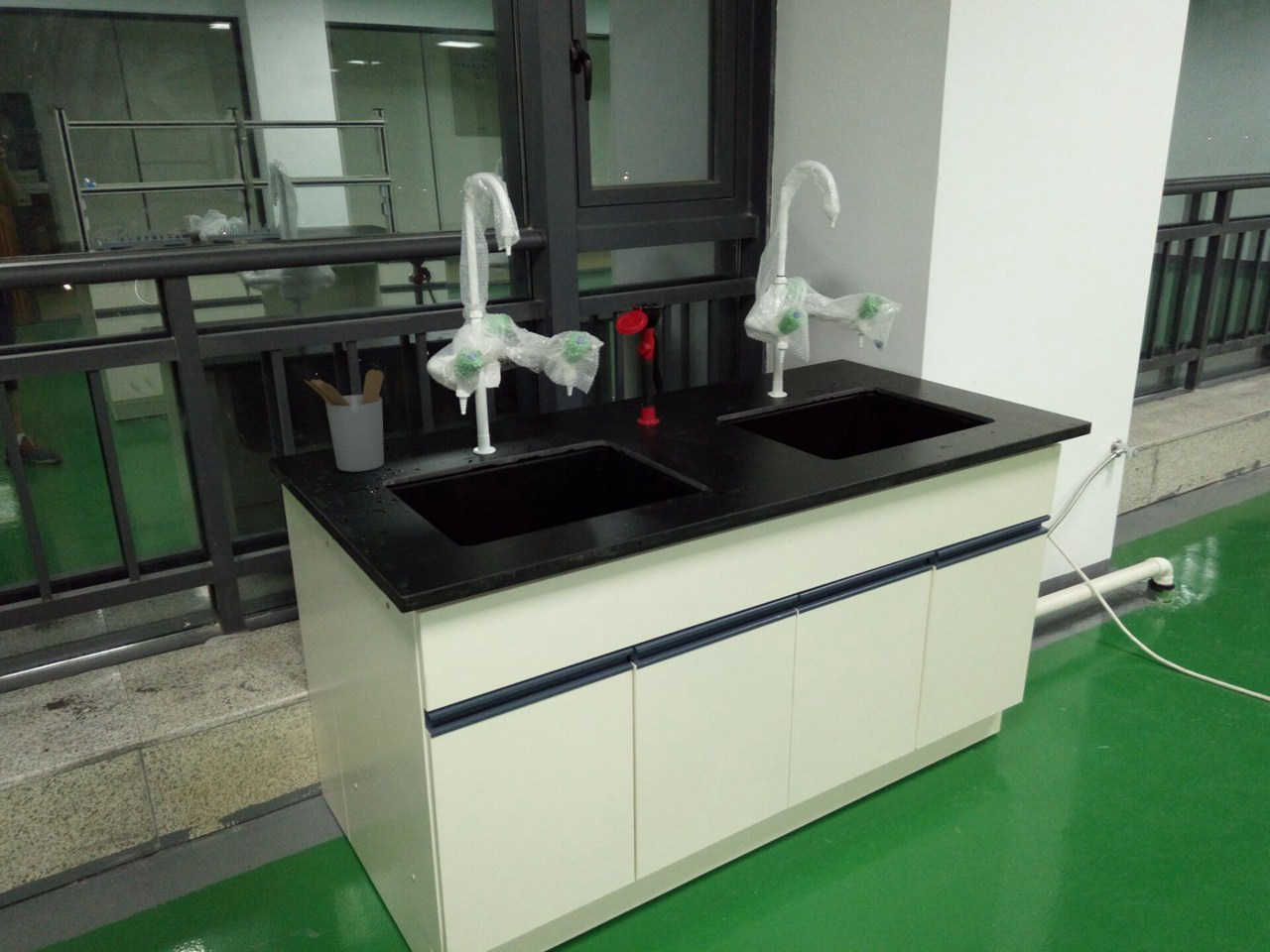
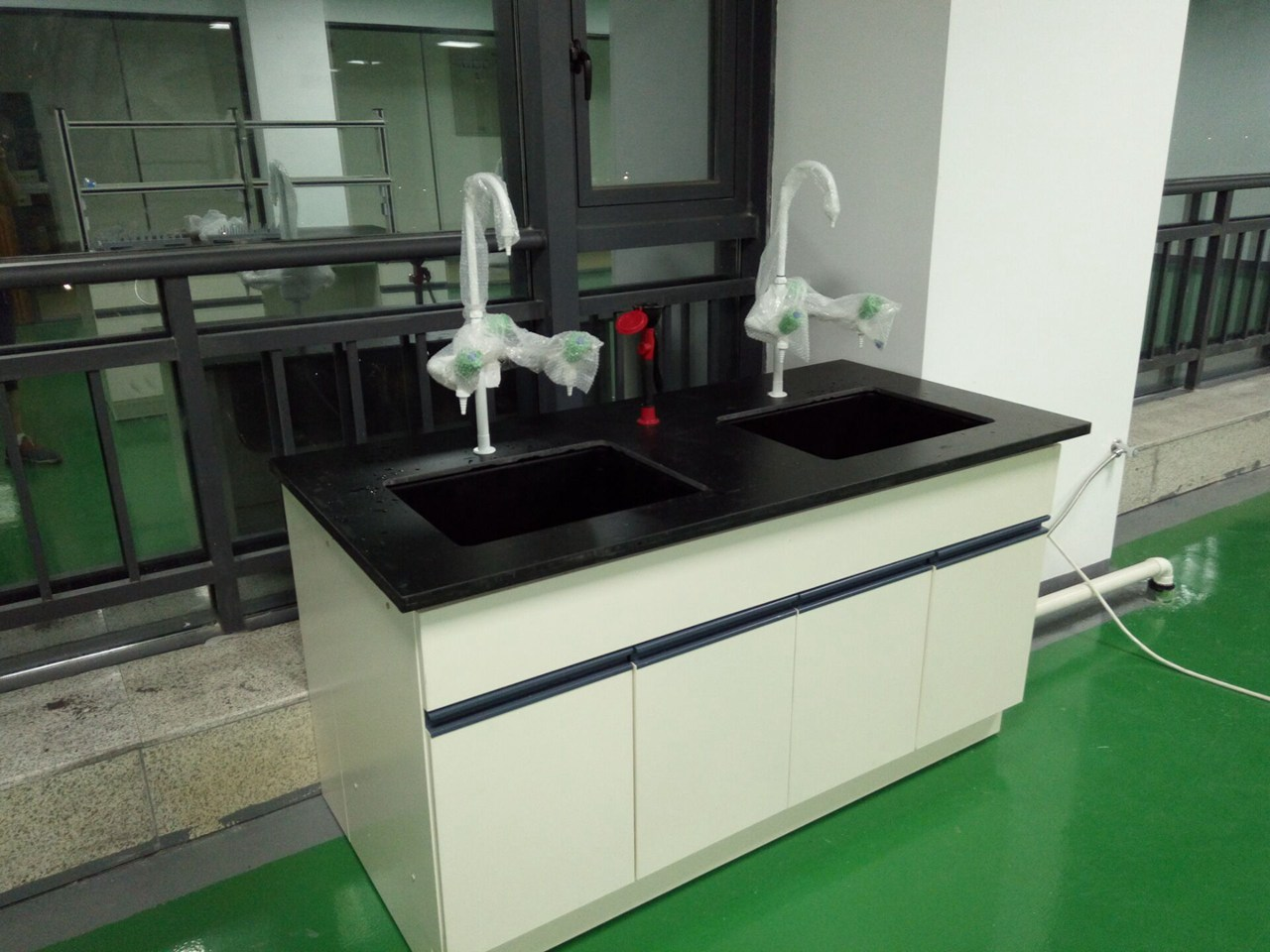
- utensil holder (345, 419)
